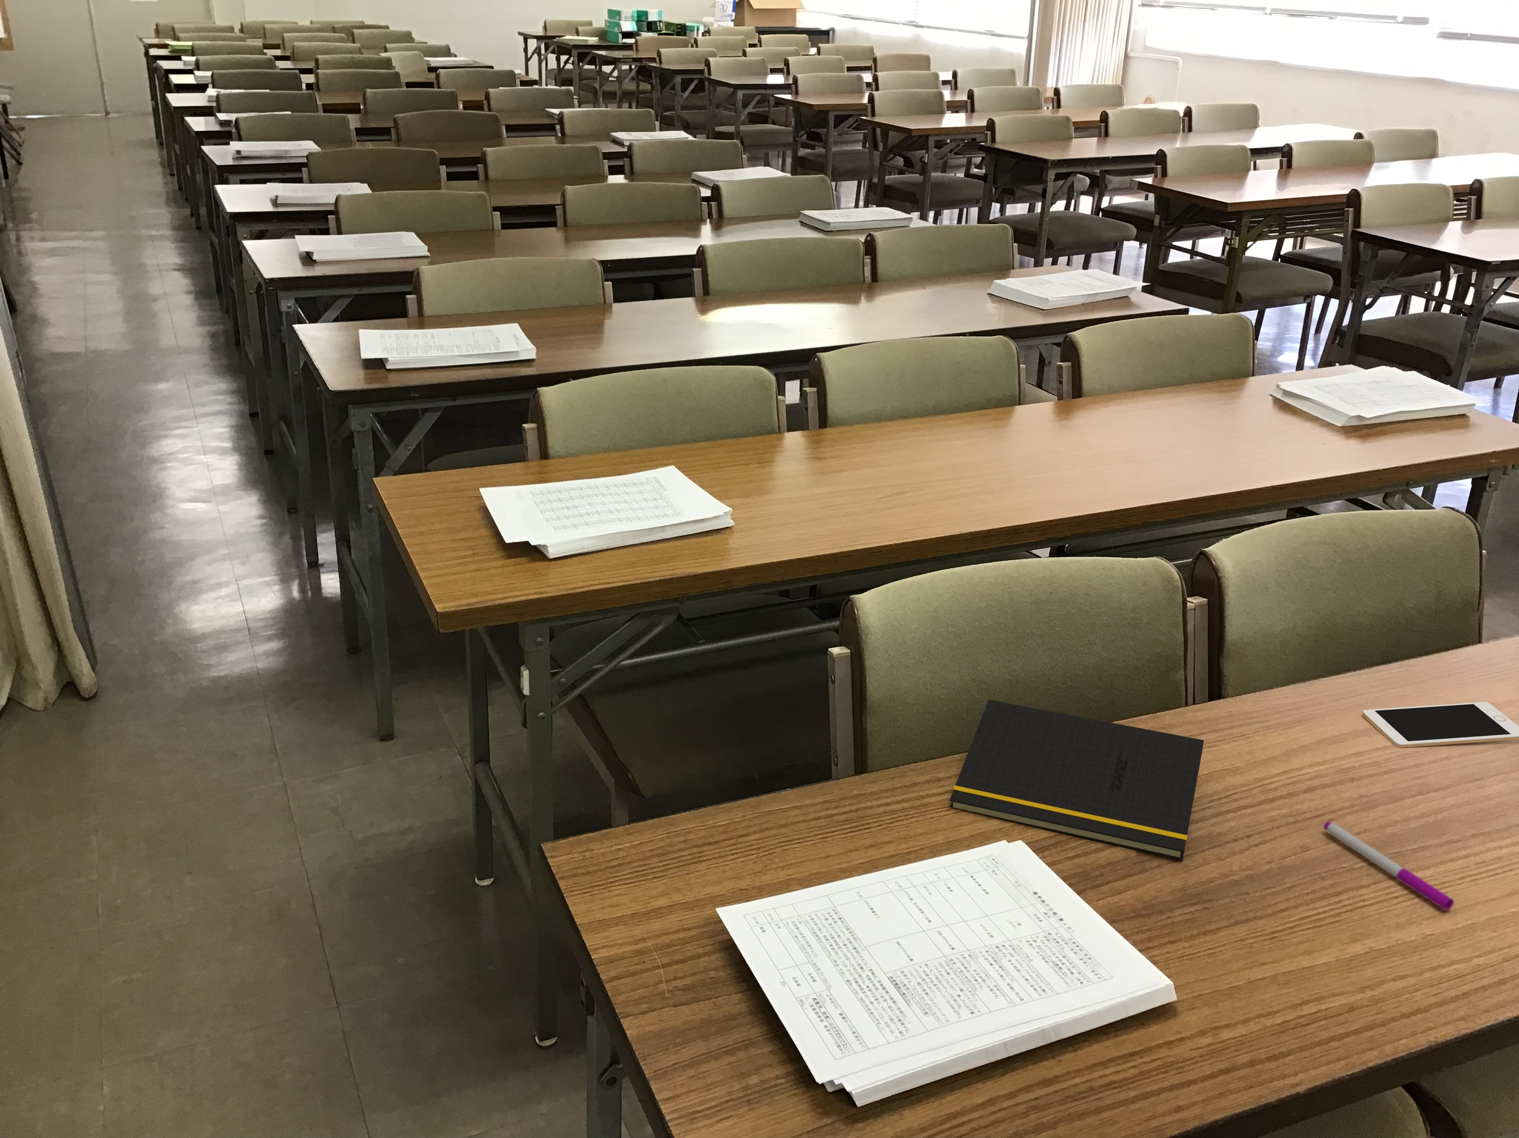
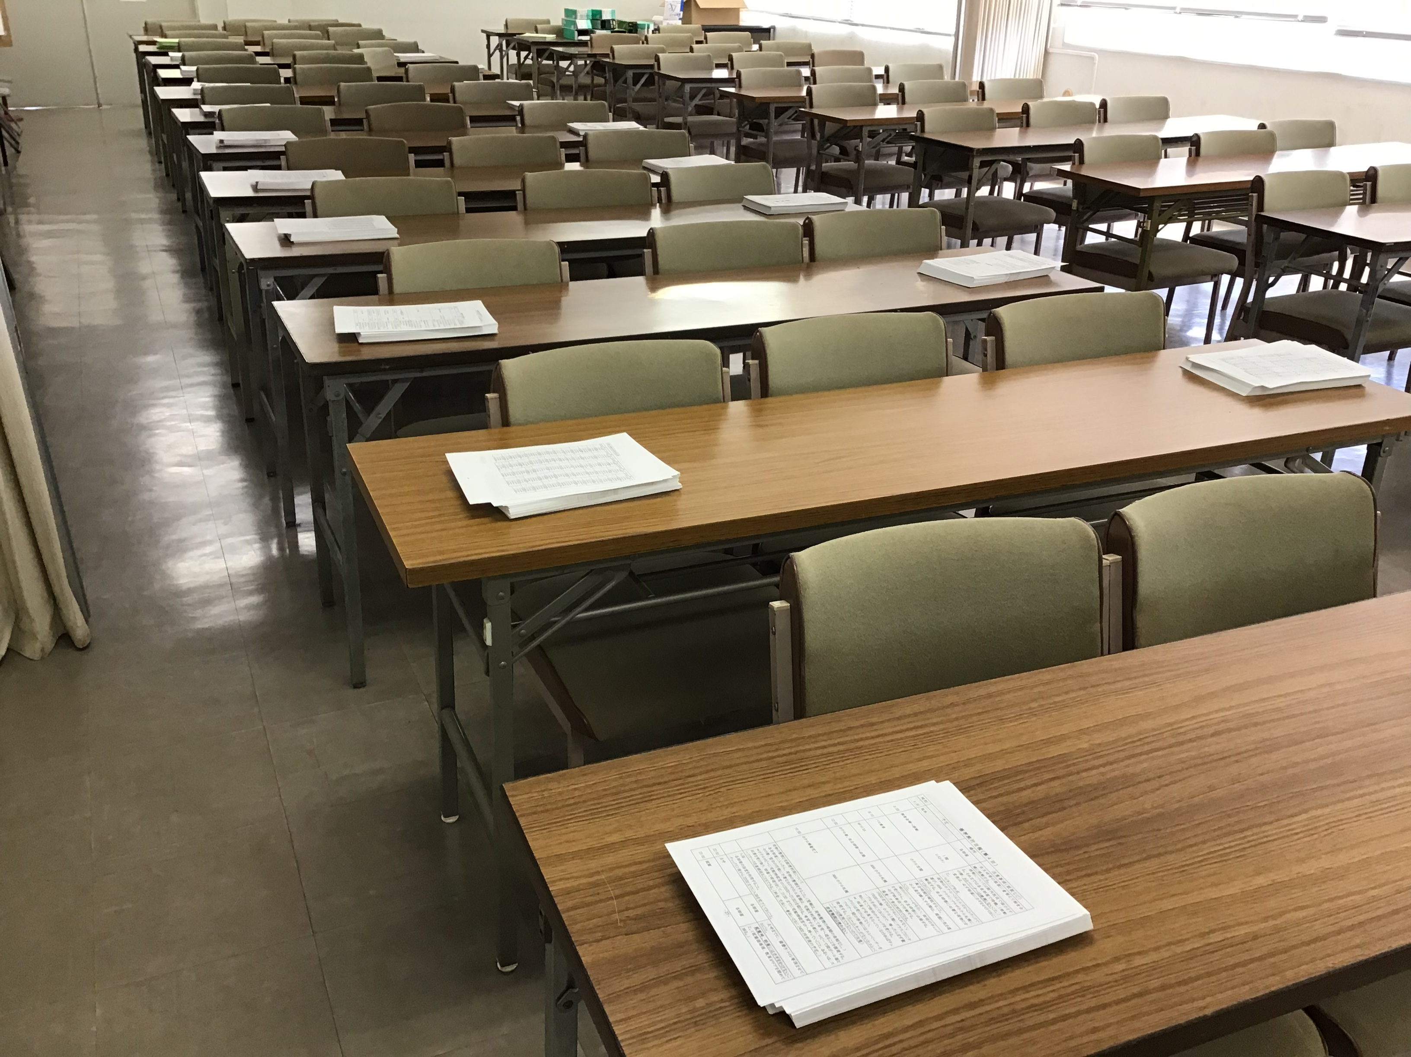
- cell phone (1444, 724)
- notepad (1079, 775)
- pen (1385, 863)
